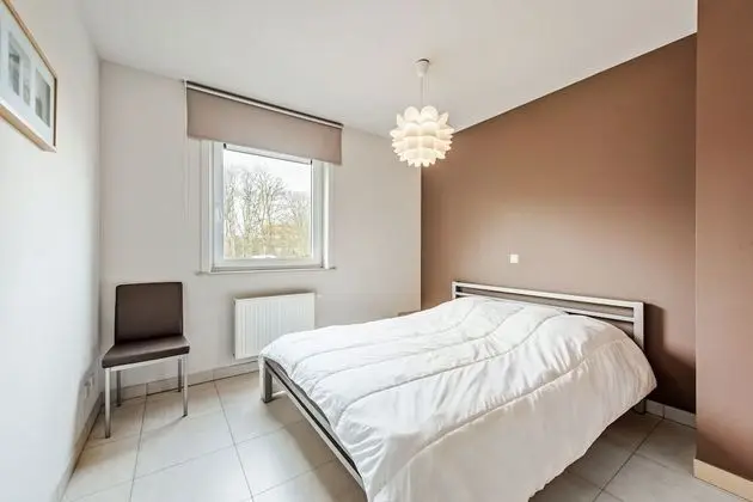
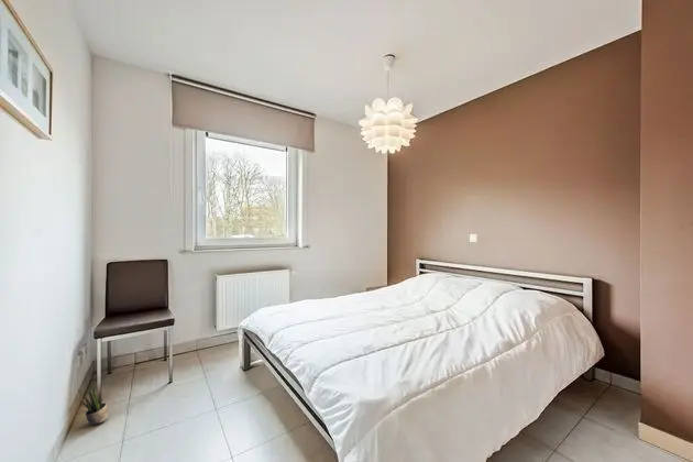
+ potted plant (94, 403)
